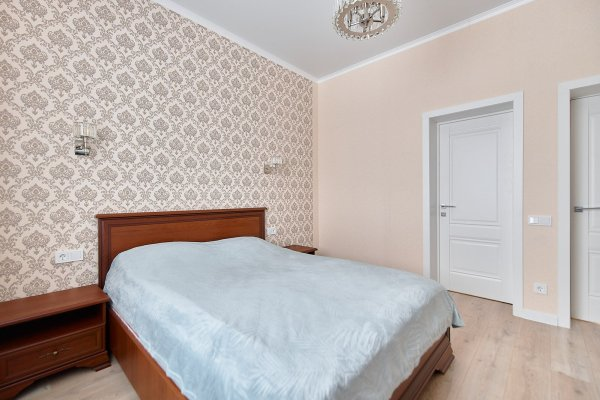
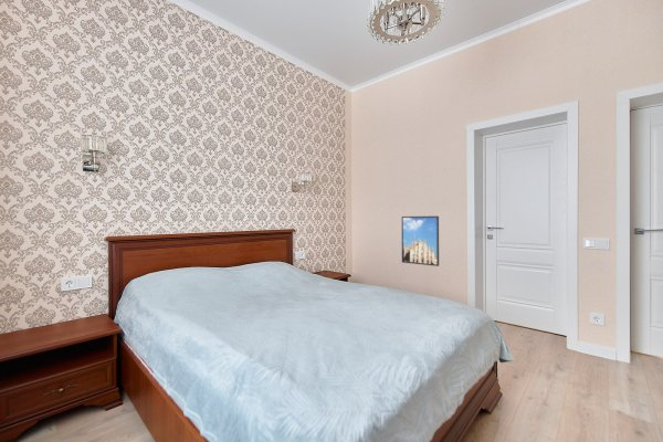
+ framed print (419, 240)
